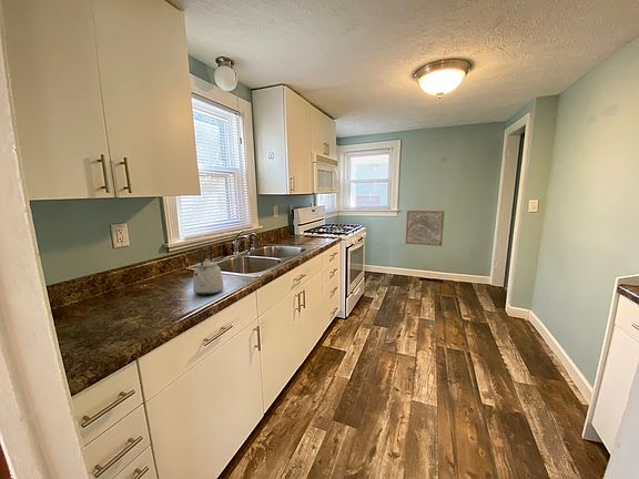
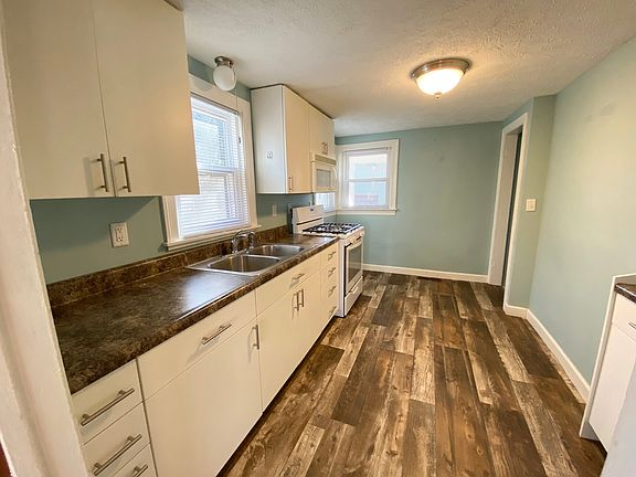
- wall art (424, 227)
- kettle (204, 271)
